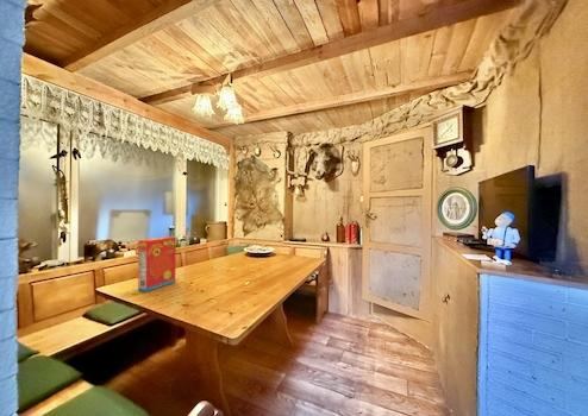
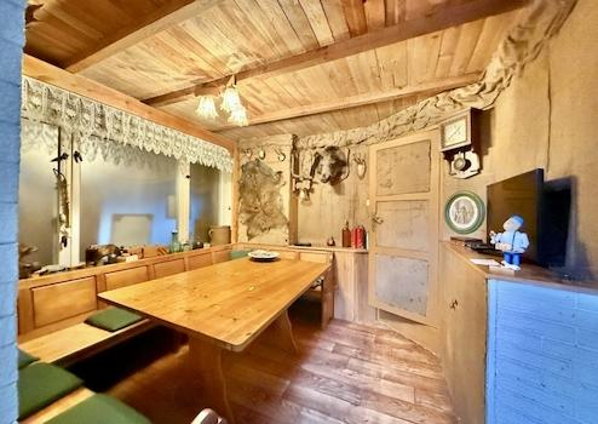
- cereal box (157, 261)
